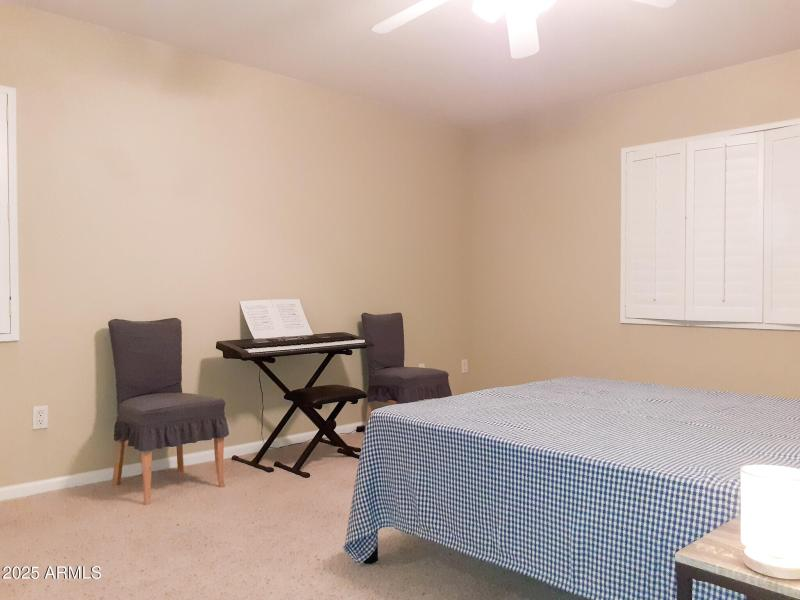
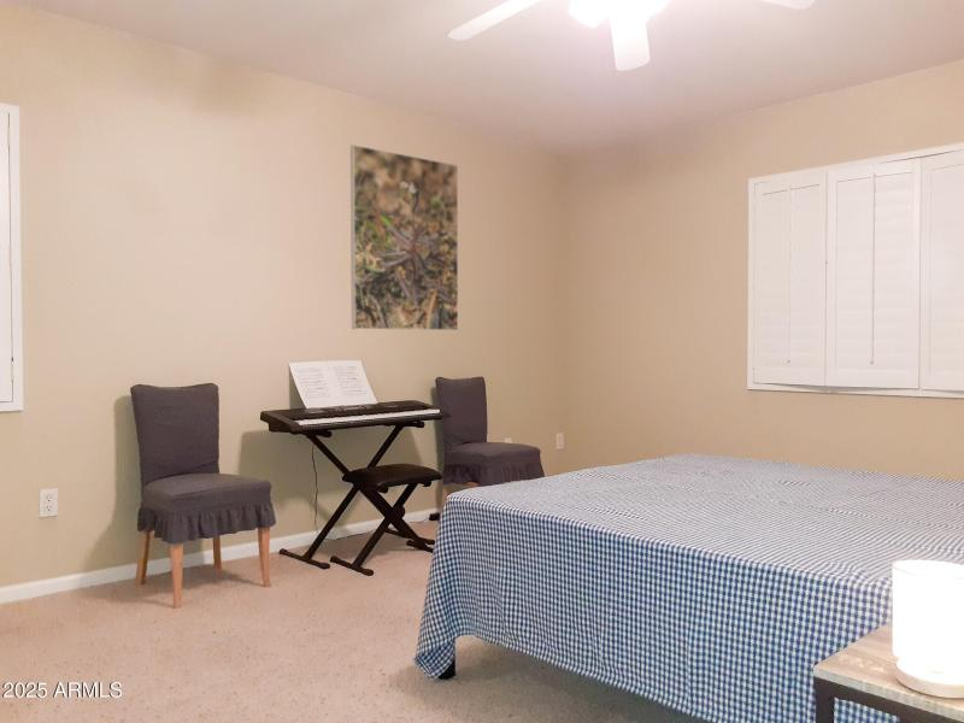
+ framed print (407, 242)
